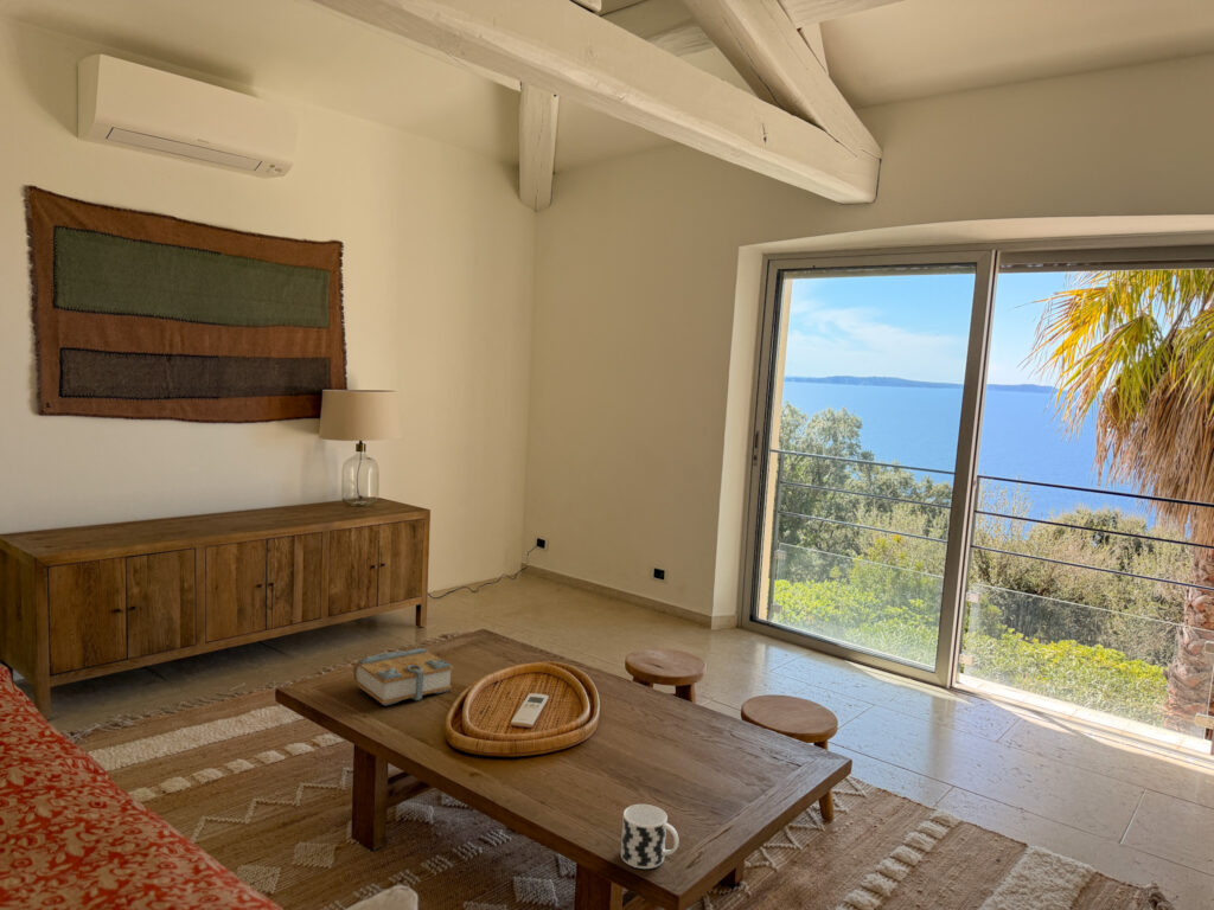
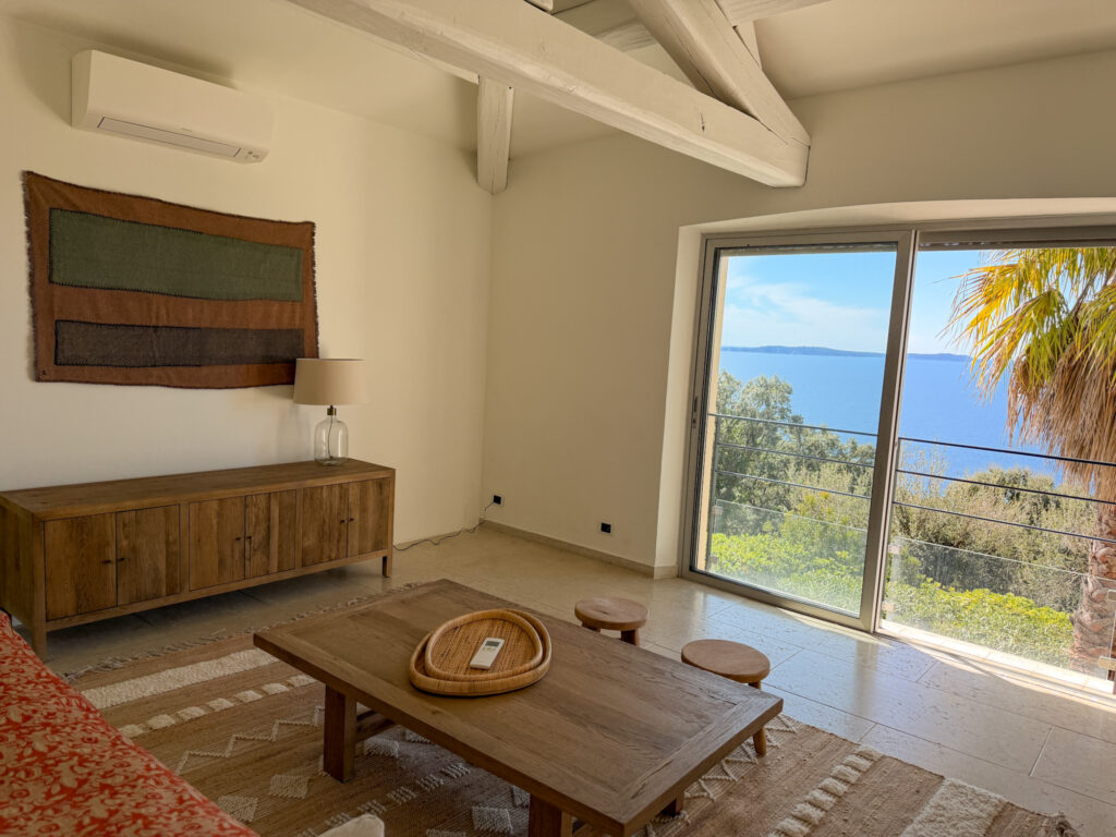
- book (403, 673)
- cup (650, 838)
